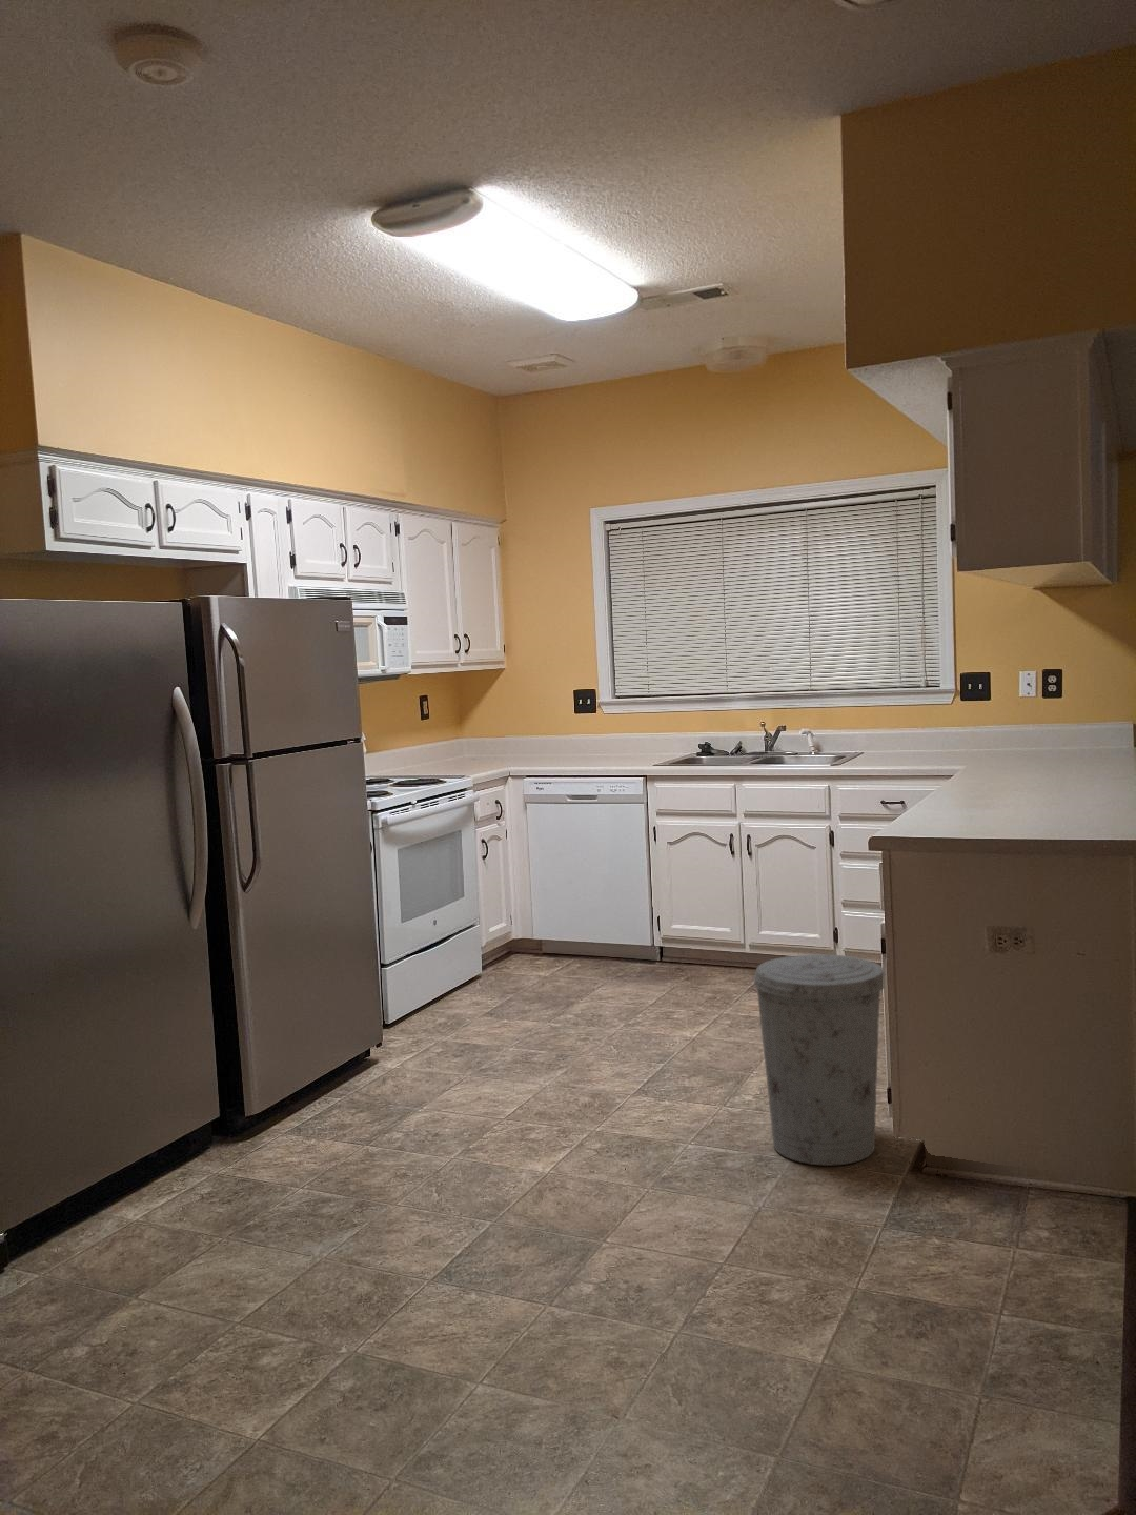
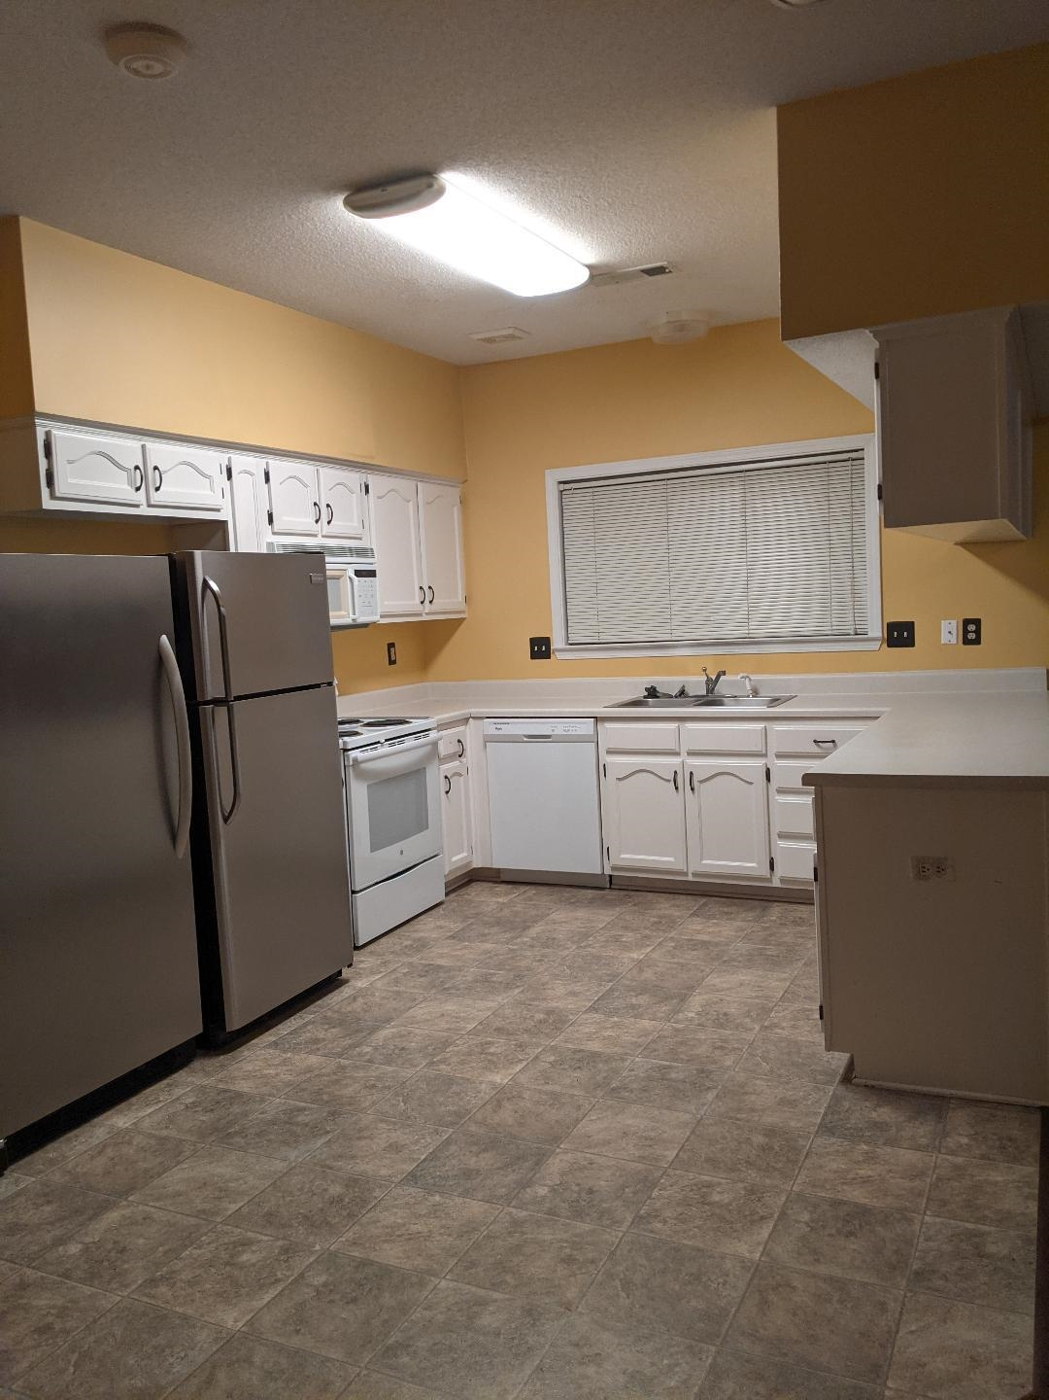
- trash can (821, 1053)
